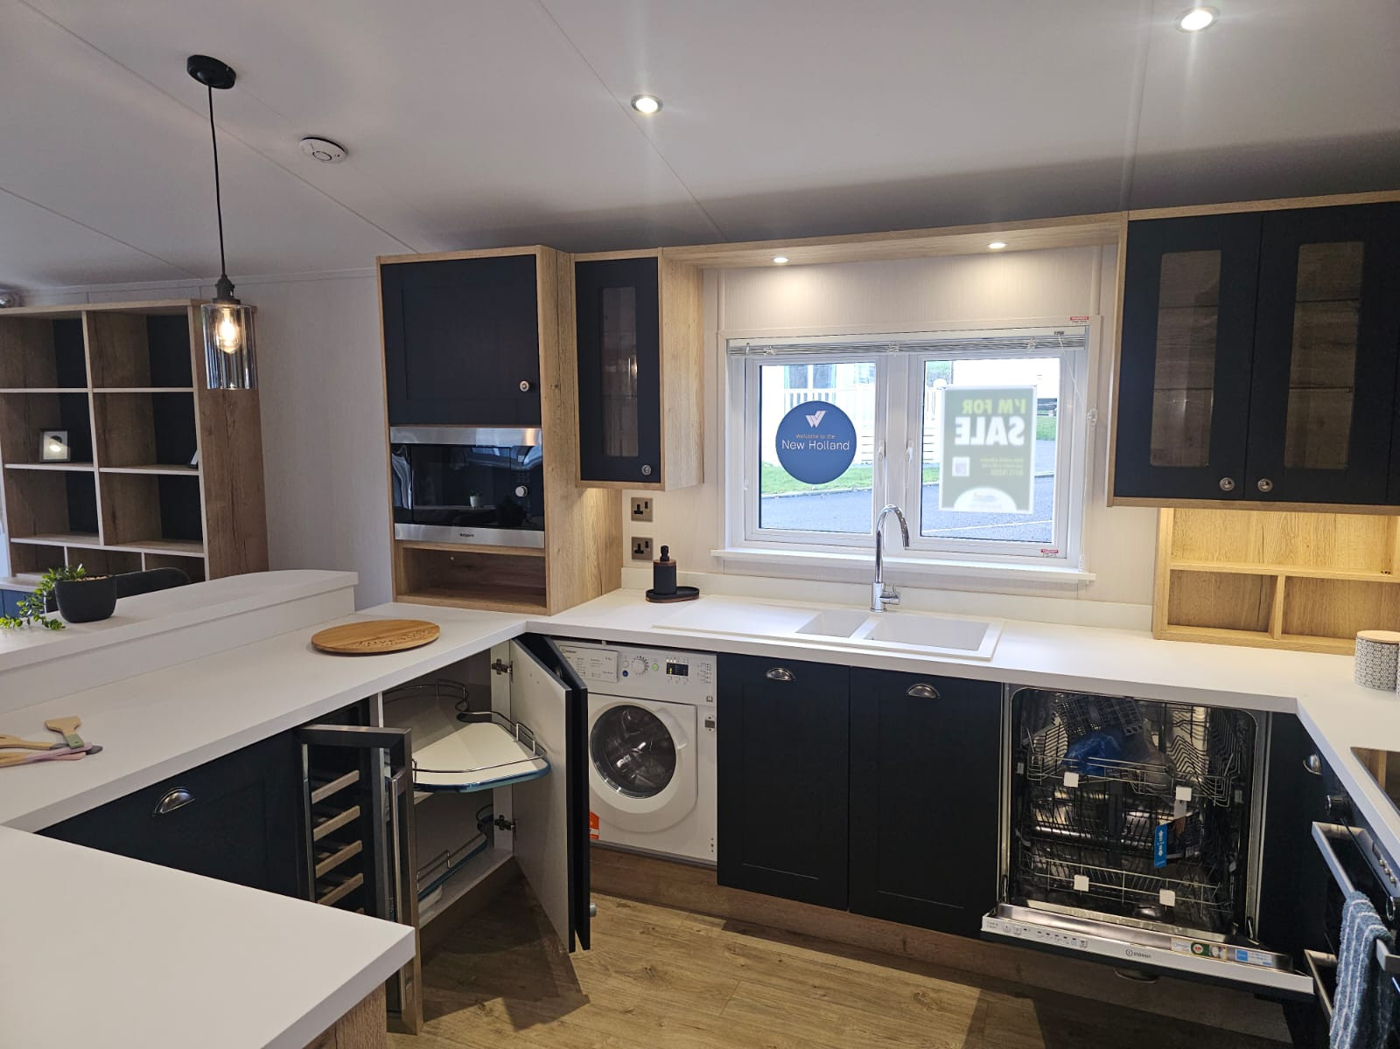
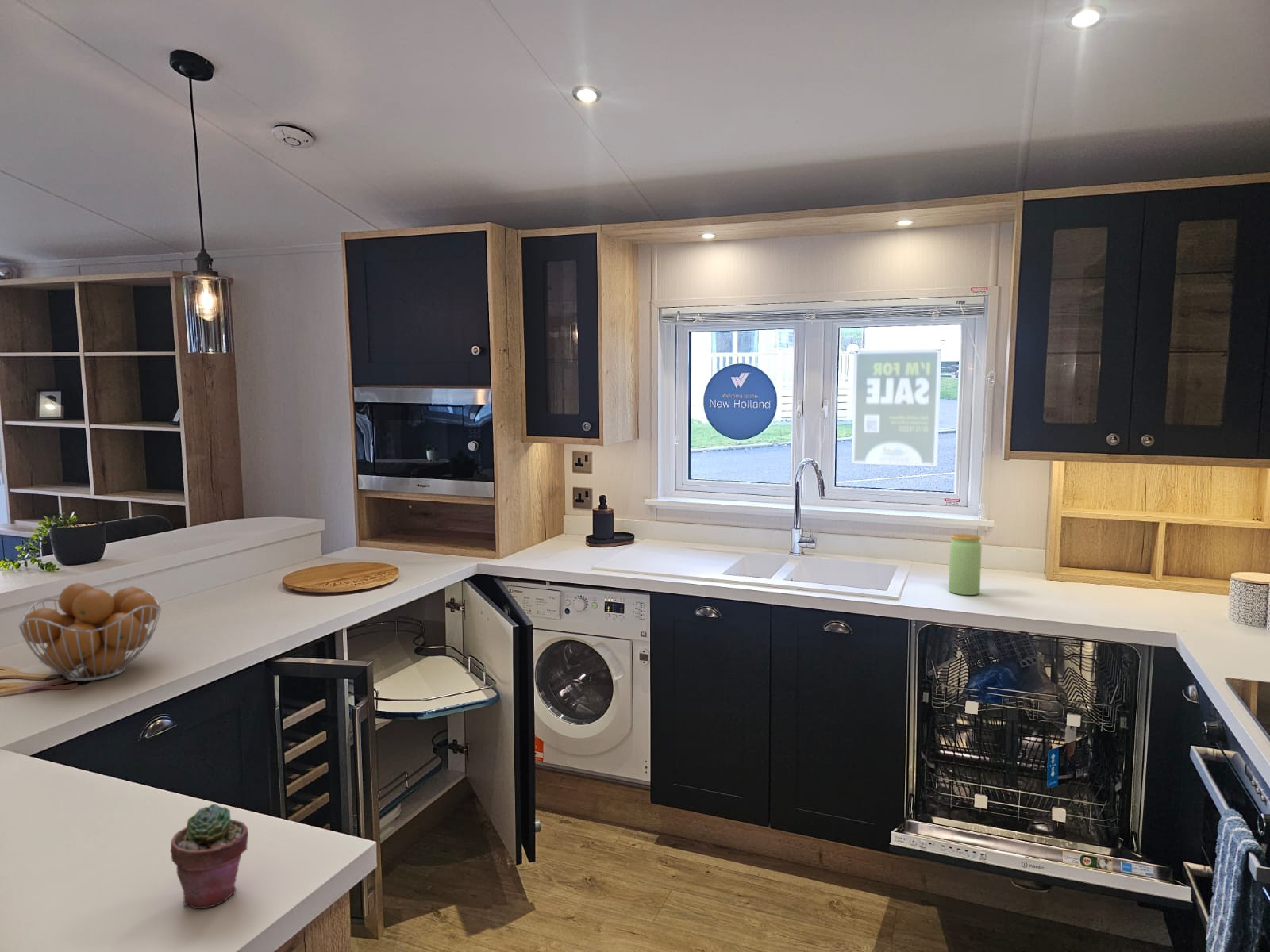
+ jar (964, 564)
+ potted succulent (210, 851)
+ fruit basket (94, 629)
